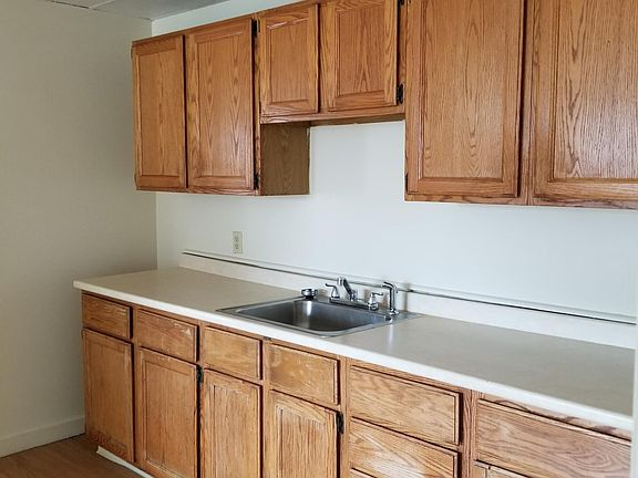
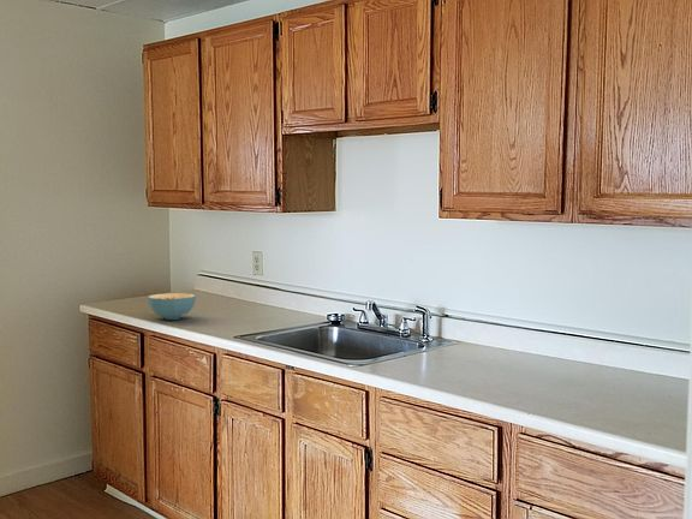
+ cereal bowl (172, 306)
